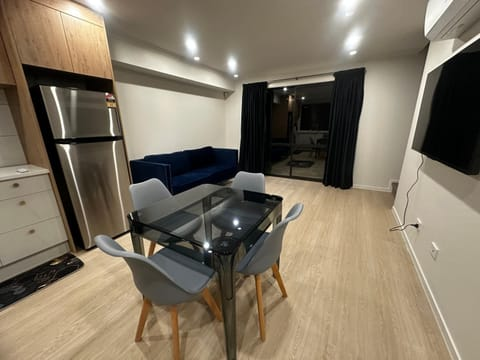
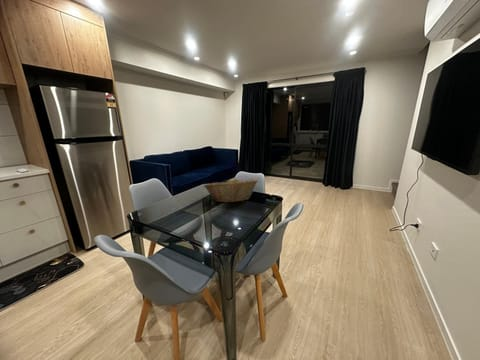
+ fruit basket (231, 187)
